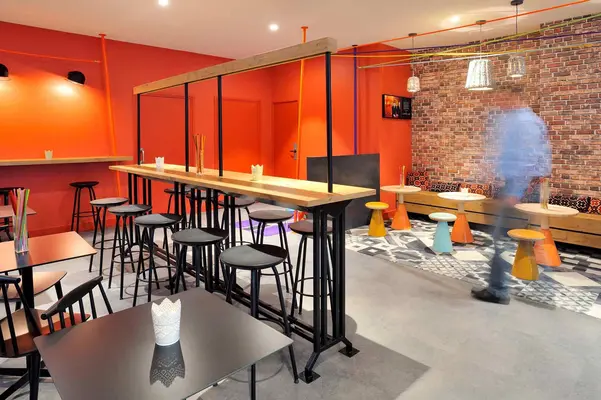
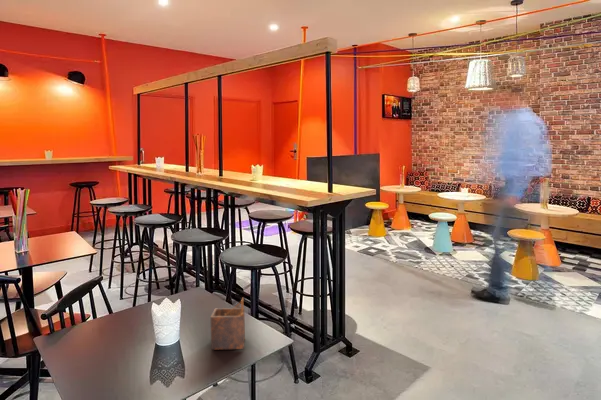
+ napkin holder (228, 322)
